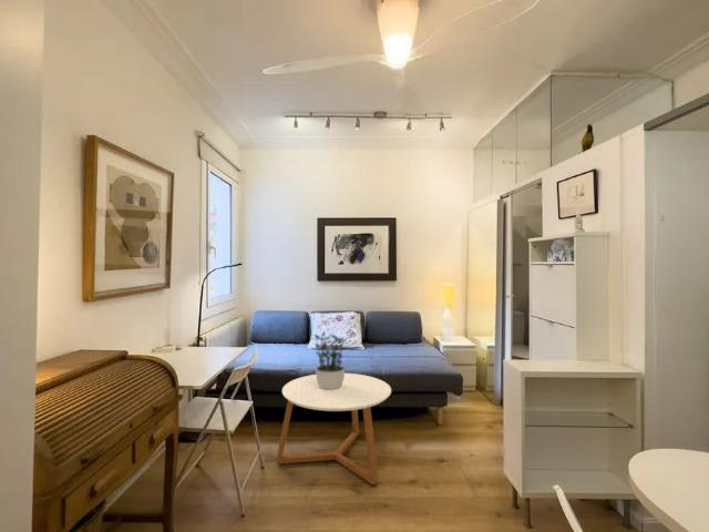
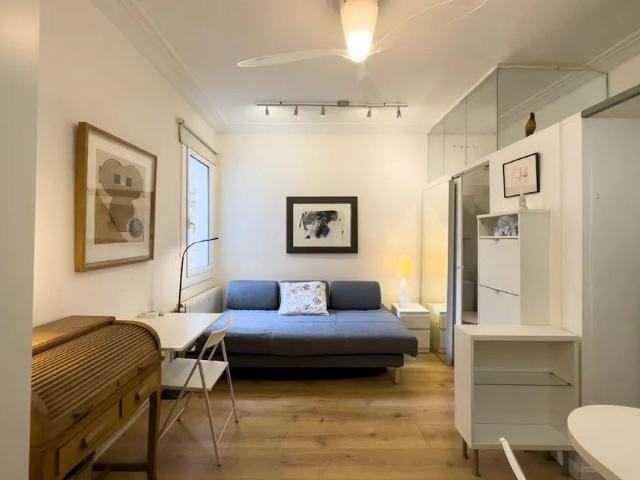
- coffee table (333, 410)
- potted plant (329, 357)
